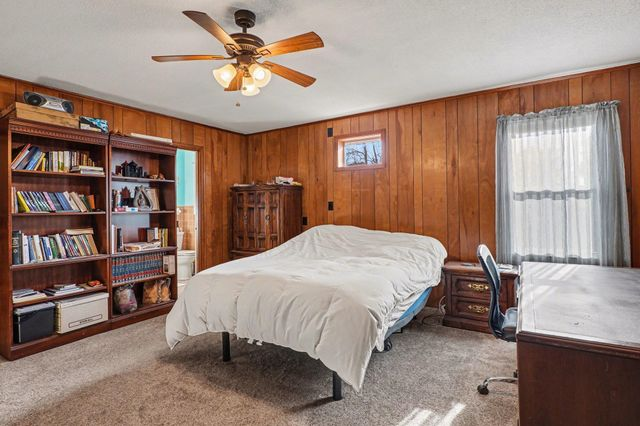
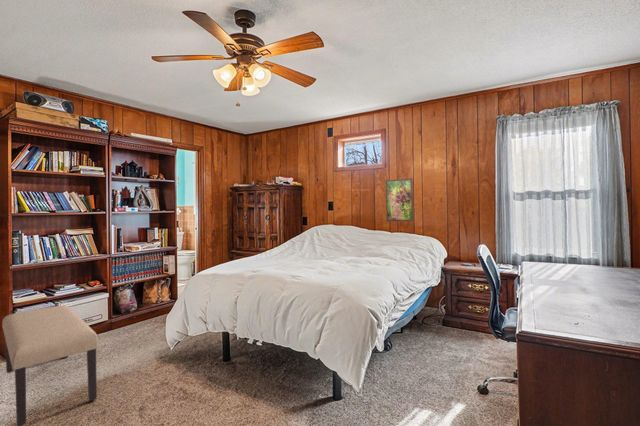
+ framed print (399, 200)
+ bench (46, 352)
